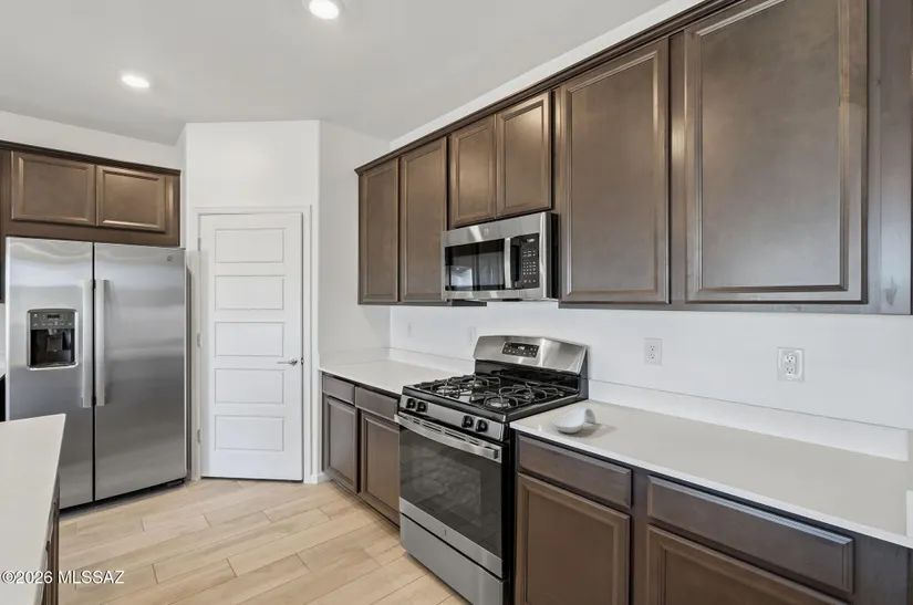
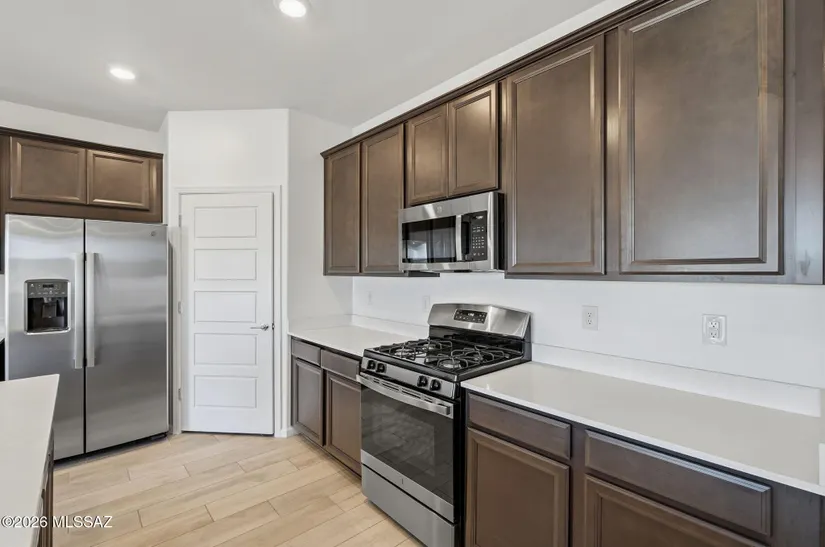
- spoon rest (575, 418)
